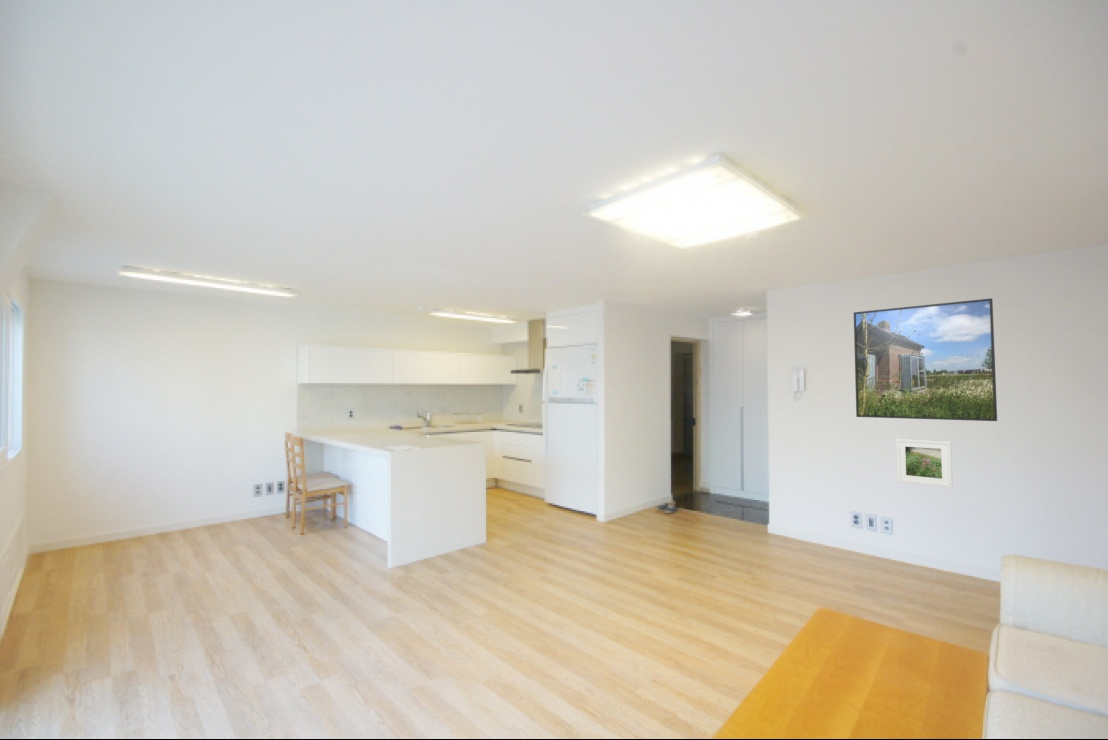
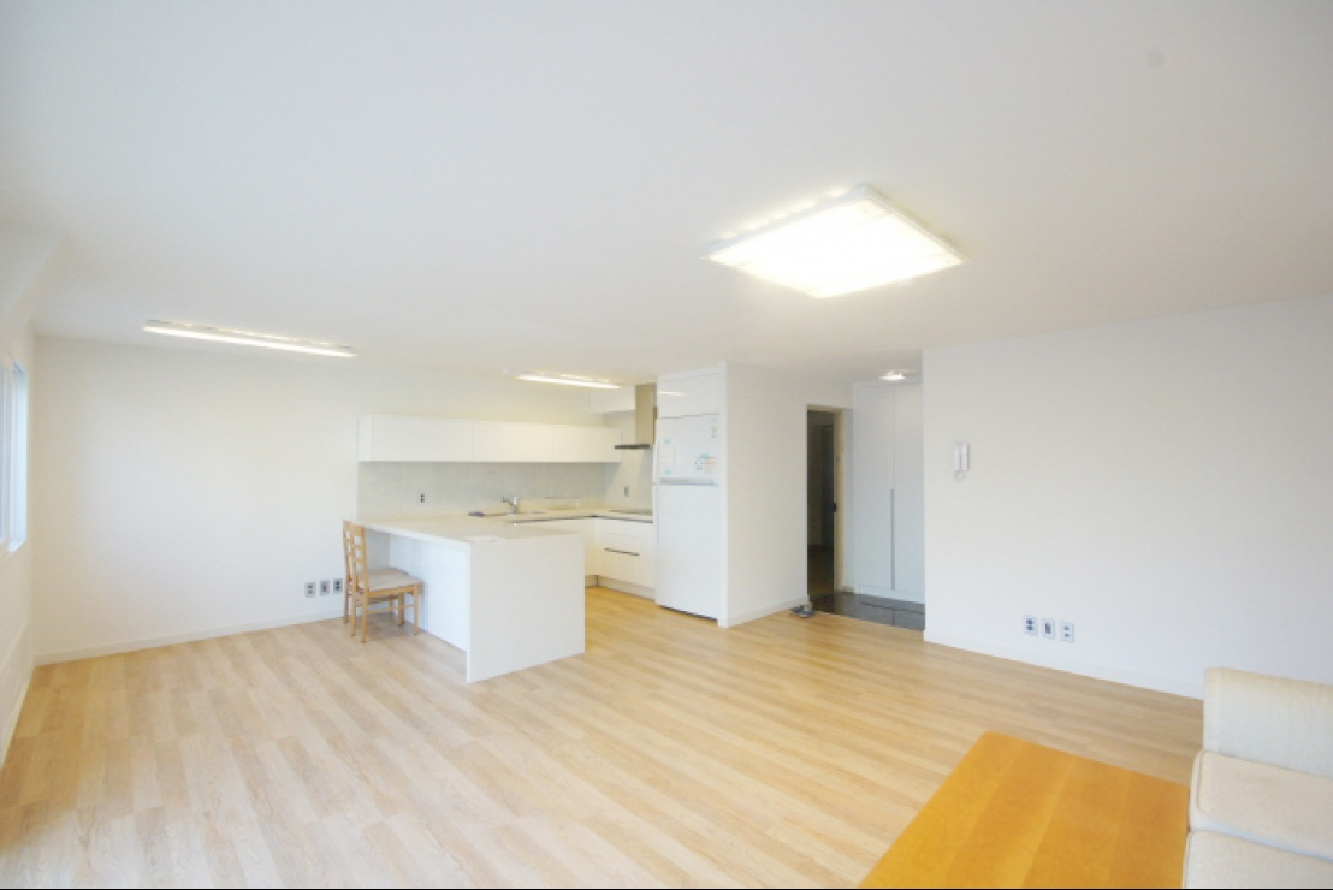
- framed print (919, 362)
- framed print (923, 462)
